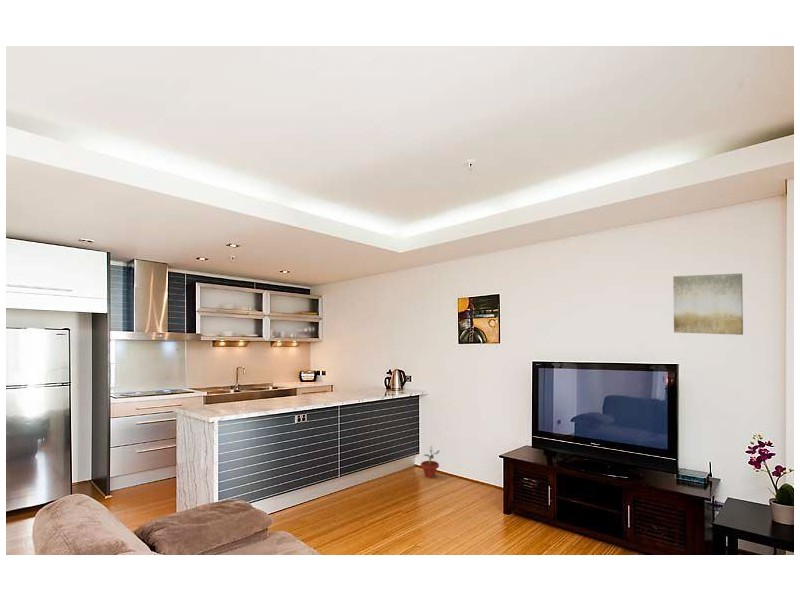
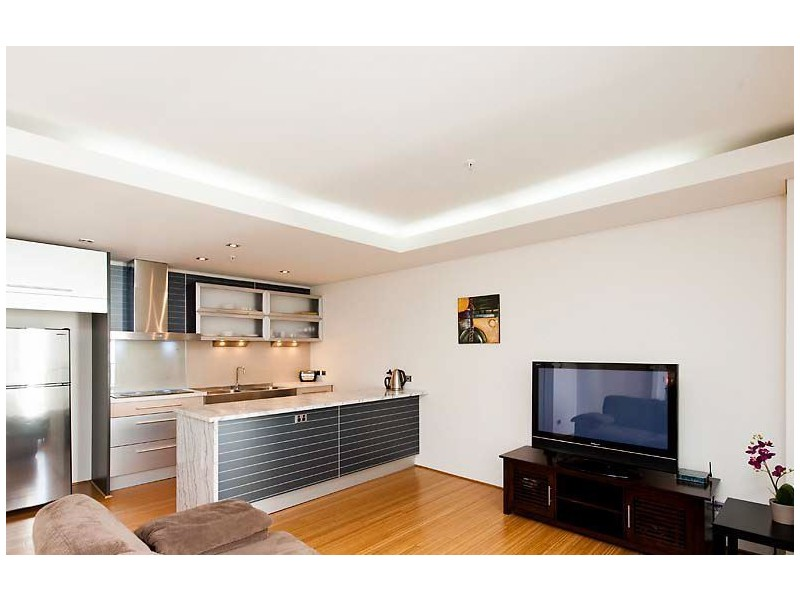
- potted plant (430, 461)
- wall art (706, 304)
